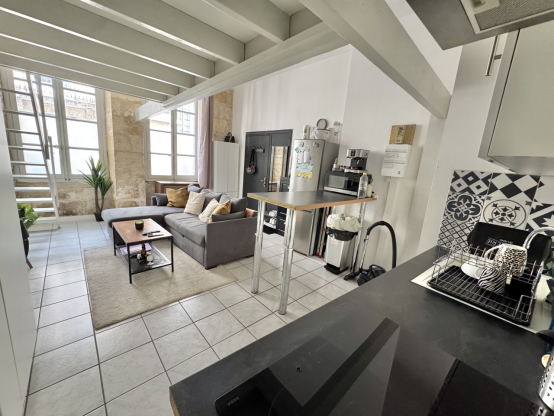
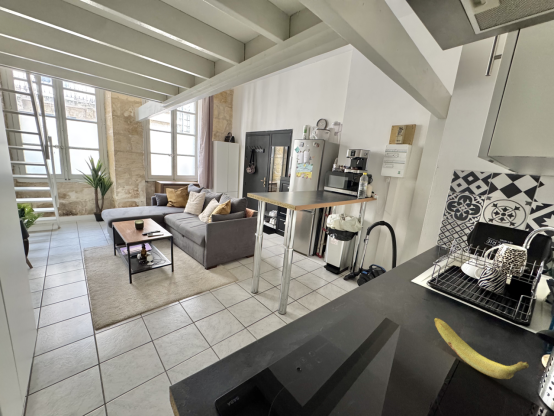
+ banana (471, 348)
